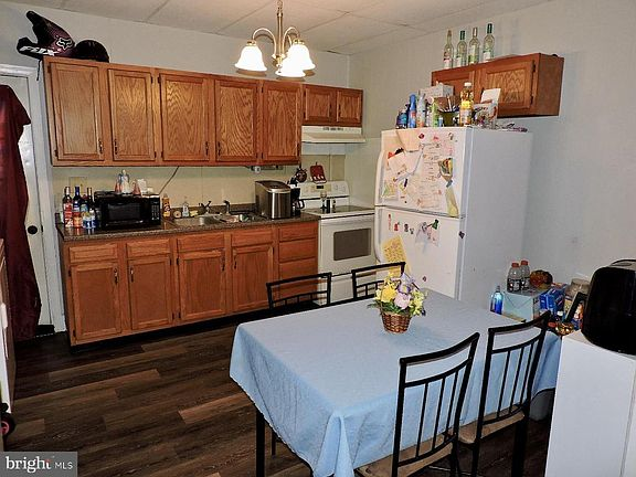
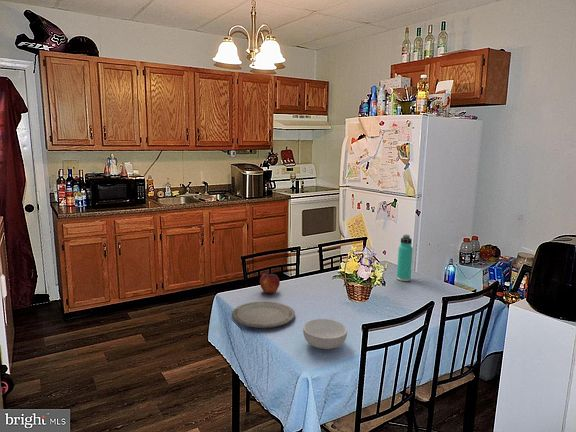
+ fruit (269, 282)
+ plate (263, 314)
+ thermos bottle (405, 257)
+ cereal bowl (324, 336)
